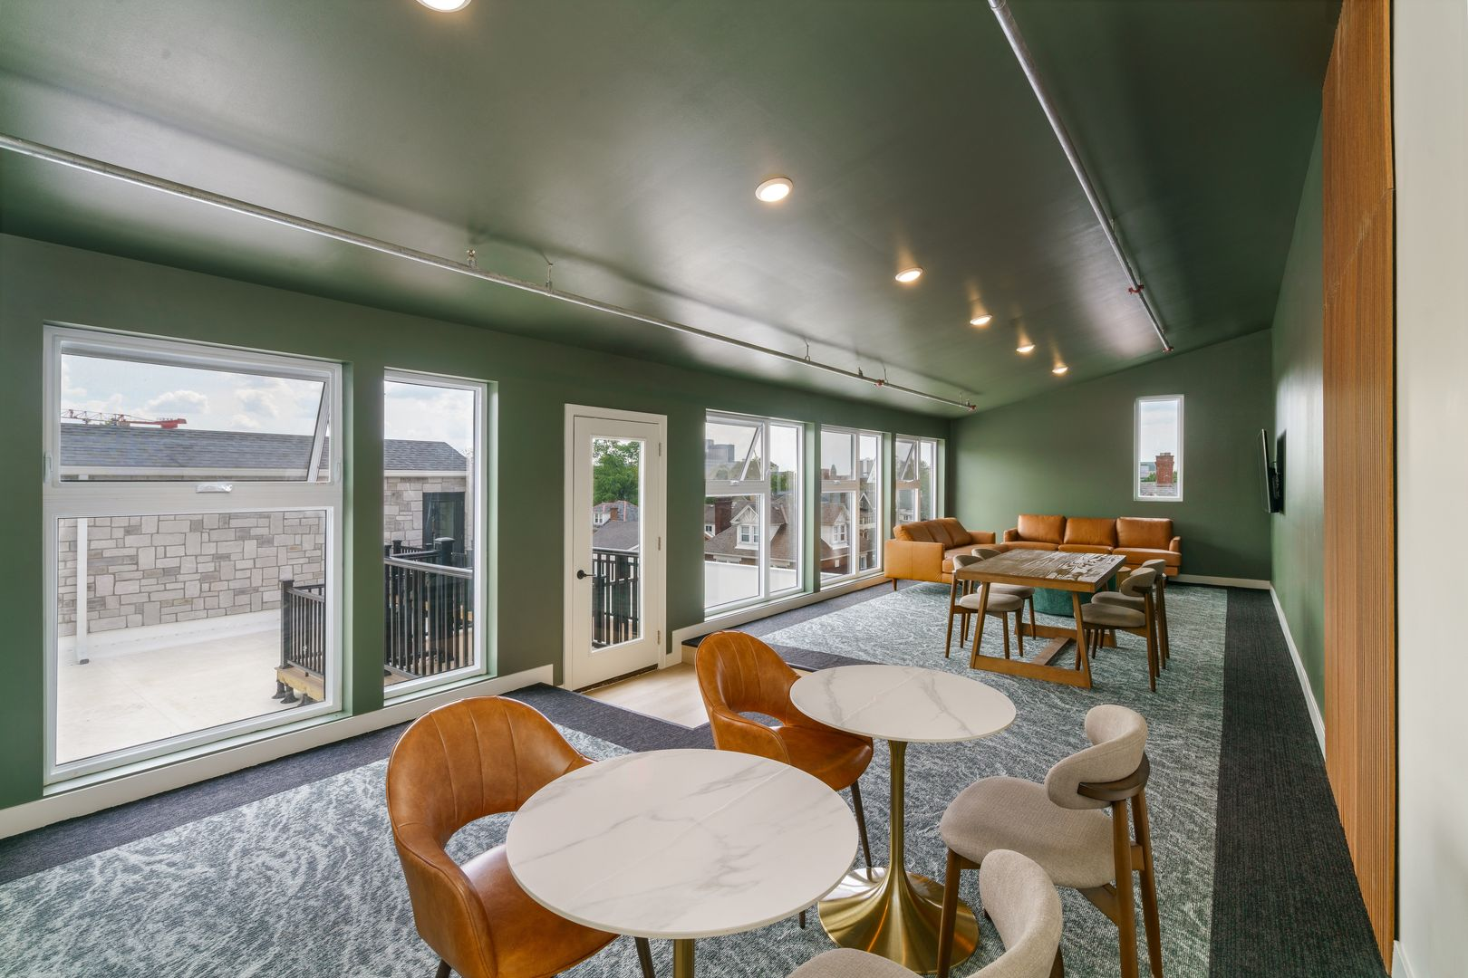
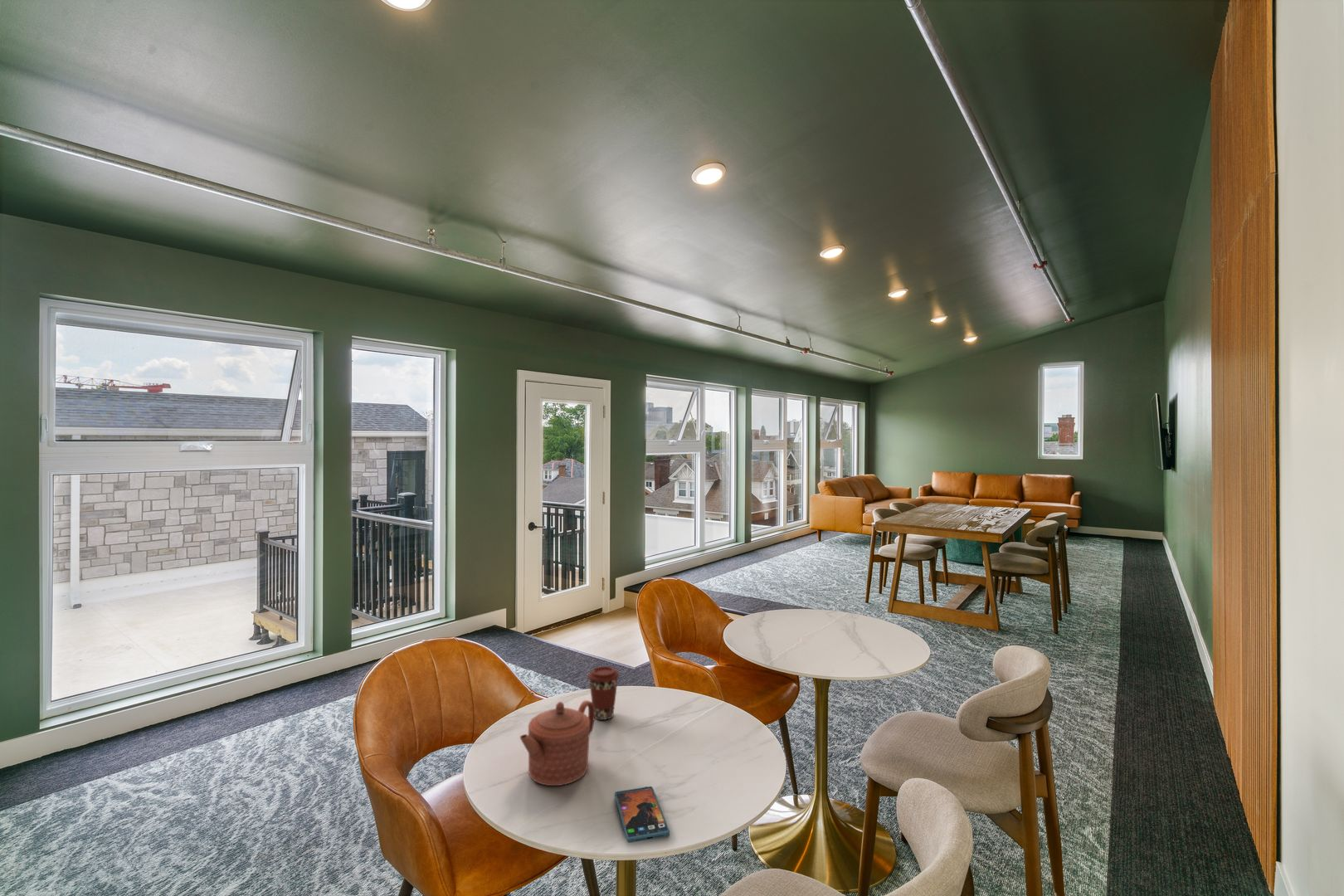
+ smartphone (640, 812)
+ coffee cup (603, 693)
+ teapot (558, 736)
